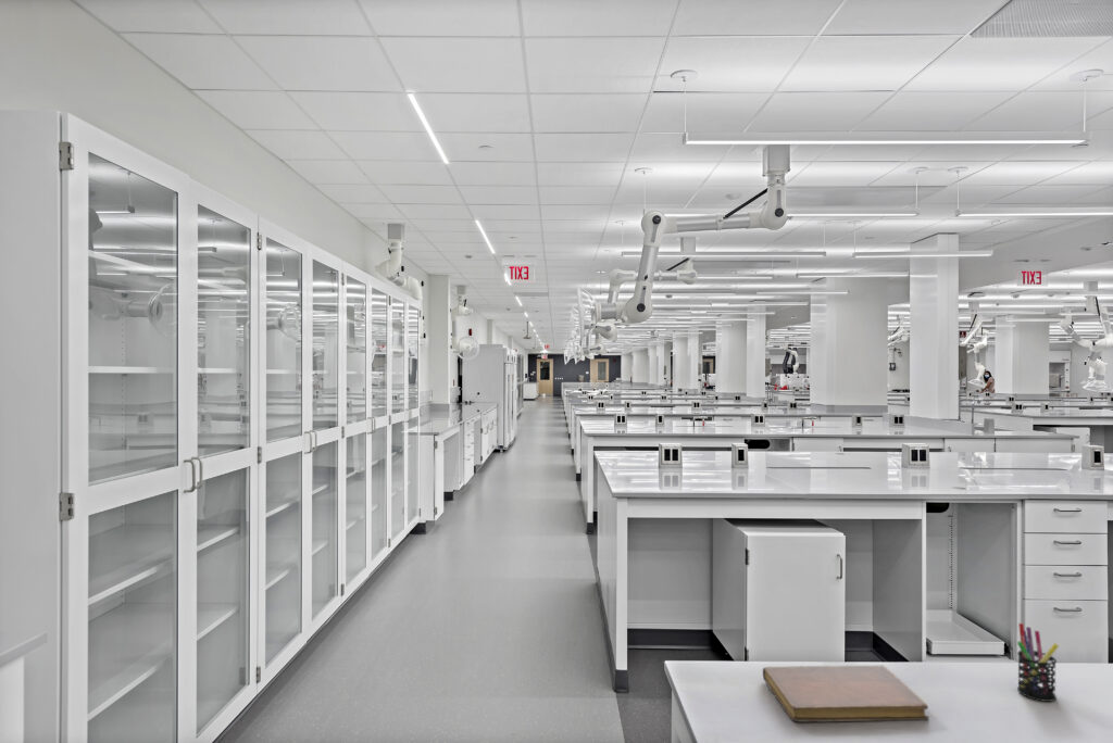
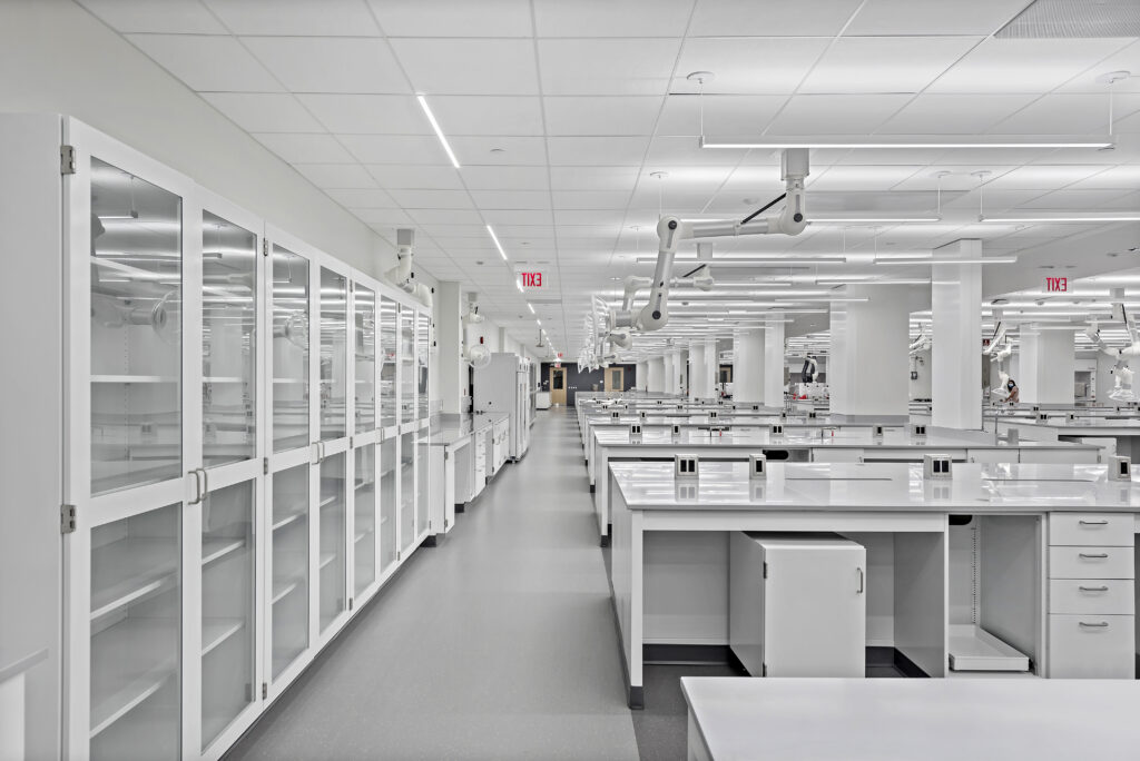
- pen holder (1031, 660)
- notebook (840, 691)
